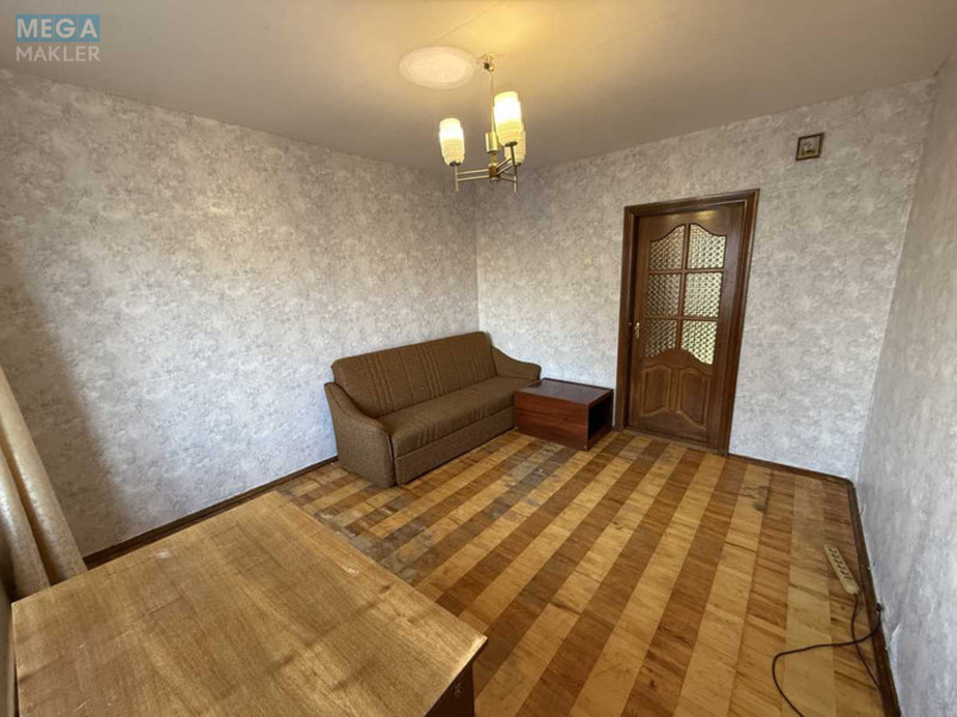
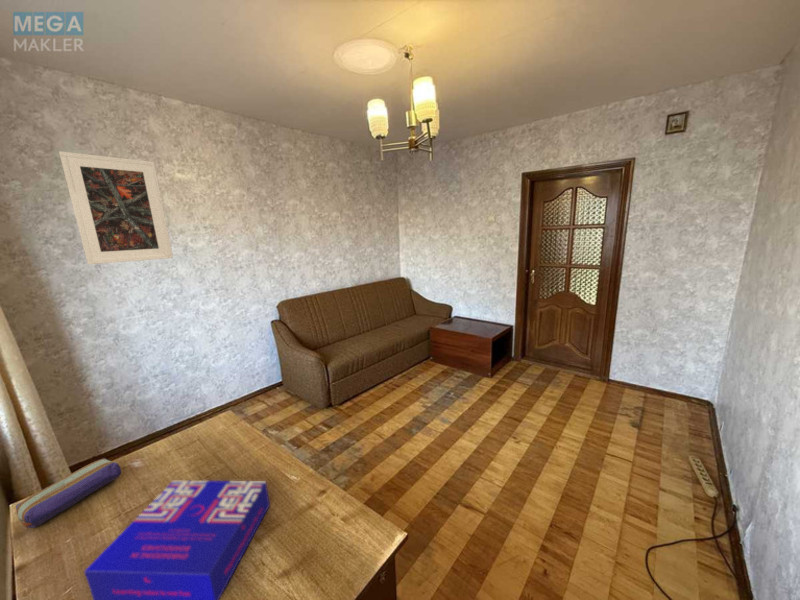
+ pencil case (73, 488)
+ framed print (122, 210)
+ board game (191, 533)
